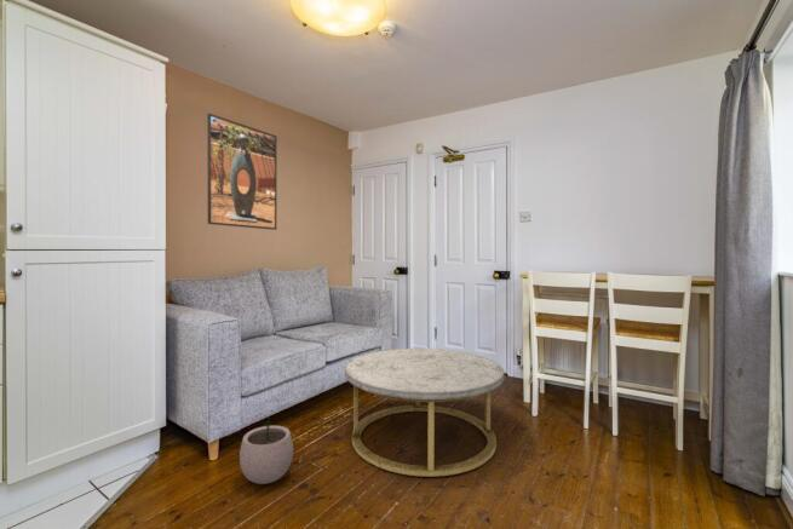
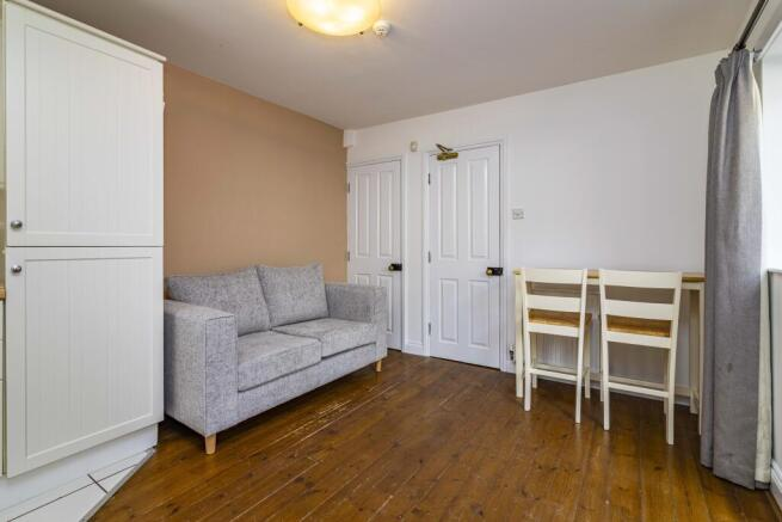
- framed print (245, 176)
- plant pot (266, 447)
- coffee table (423, 401)
